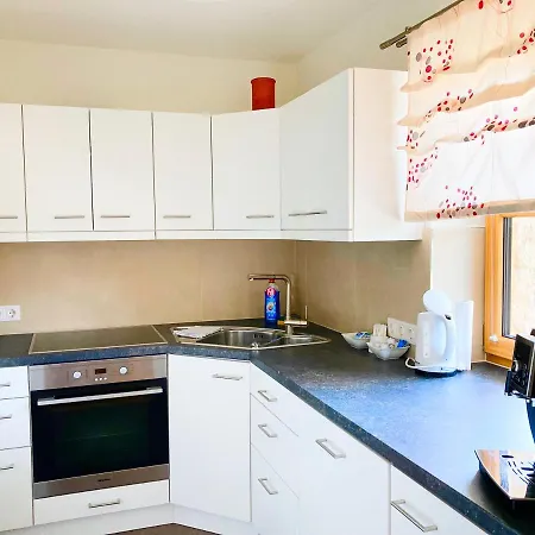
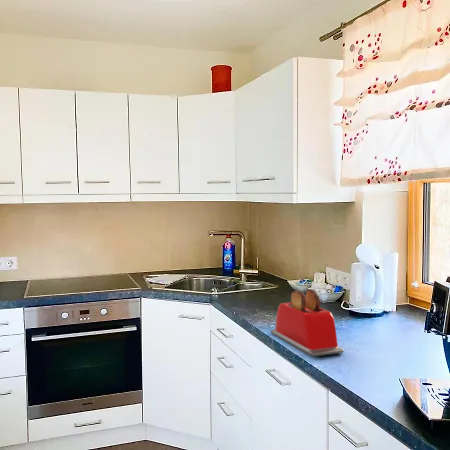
+ toaster (304, 316)
